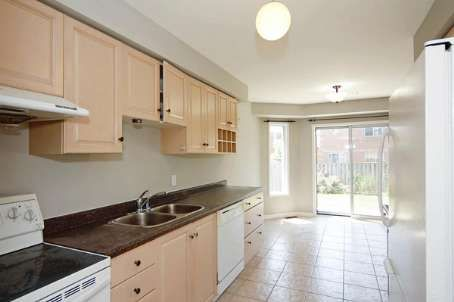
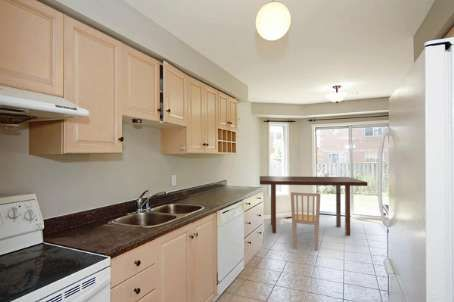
+ dining table (307, 184)
+ dining chair (305, 217)
